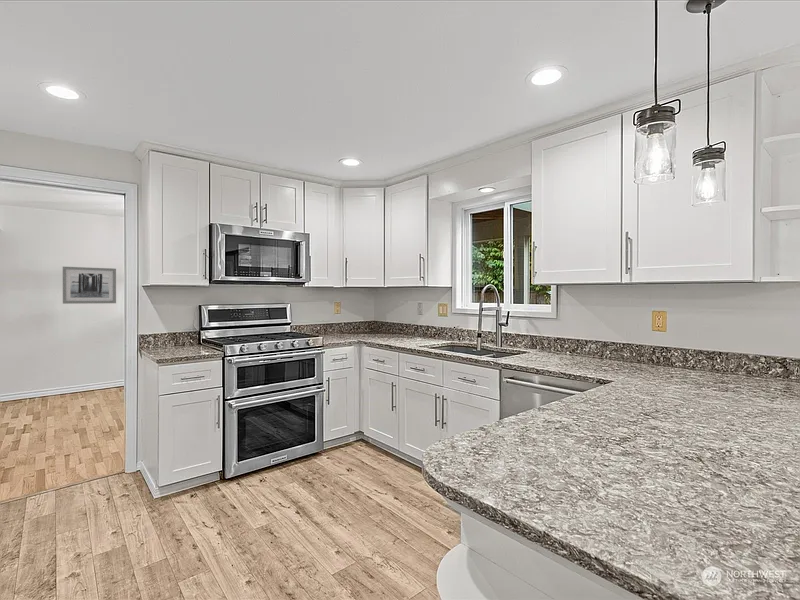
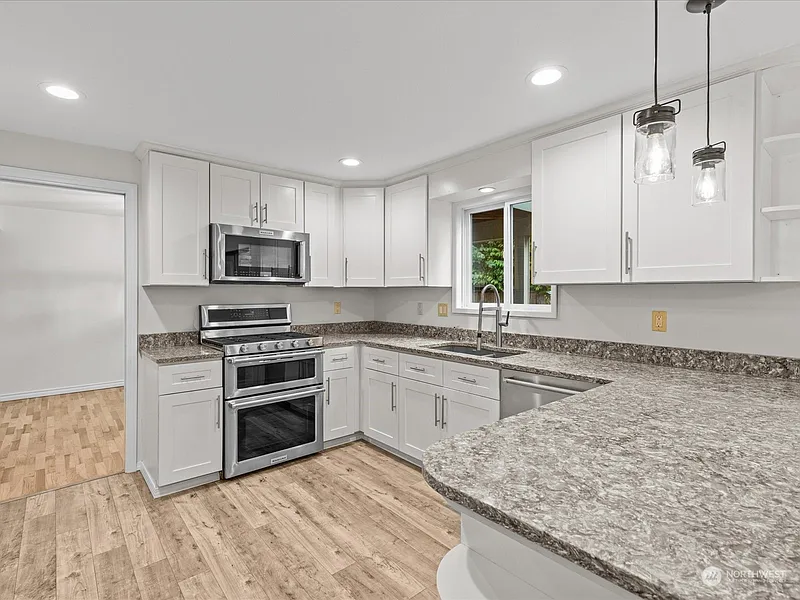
- wall art (90, 285)
